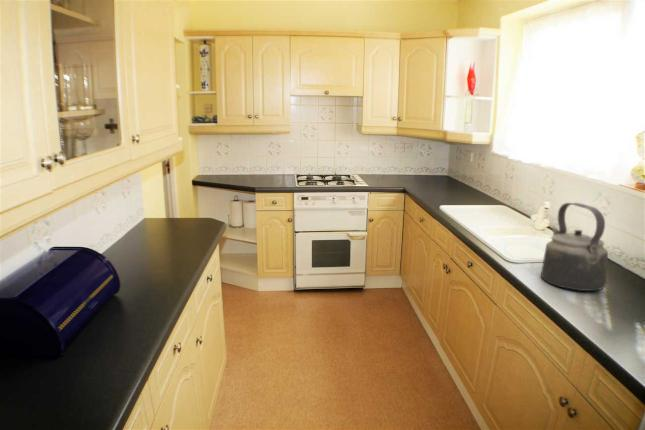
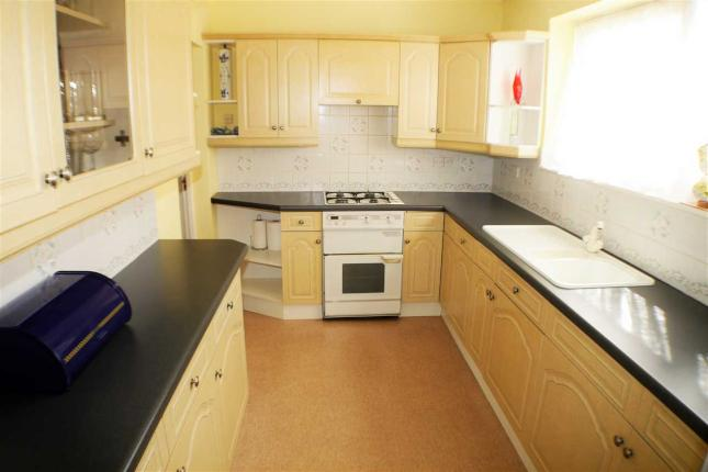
- kettle (573, 242)
